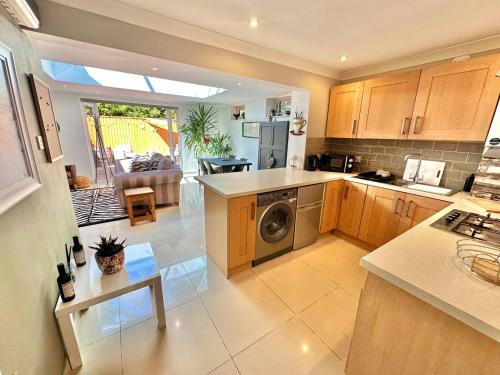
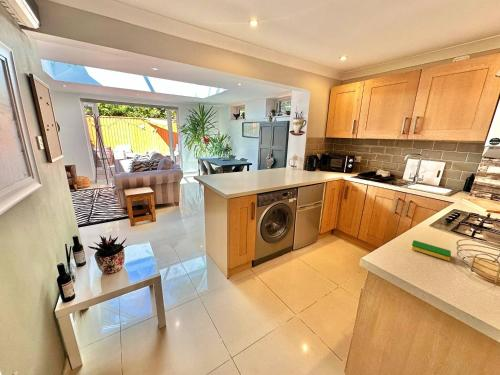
+ dish sponge (430, 249)
